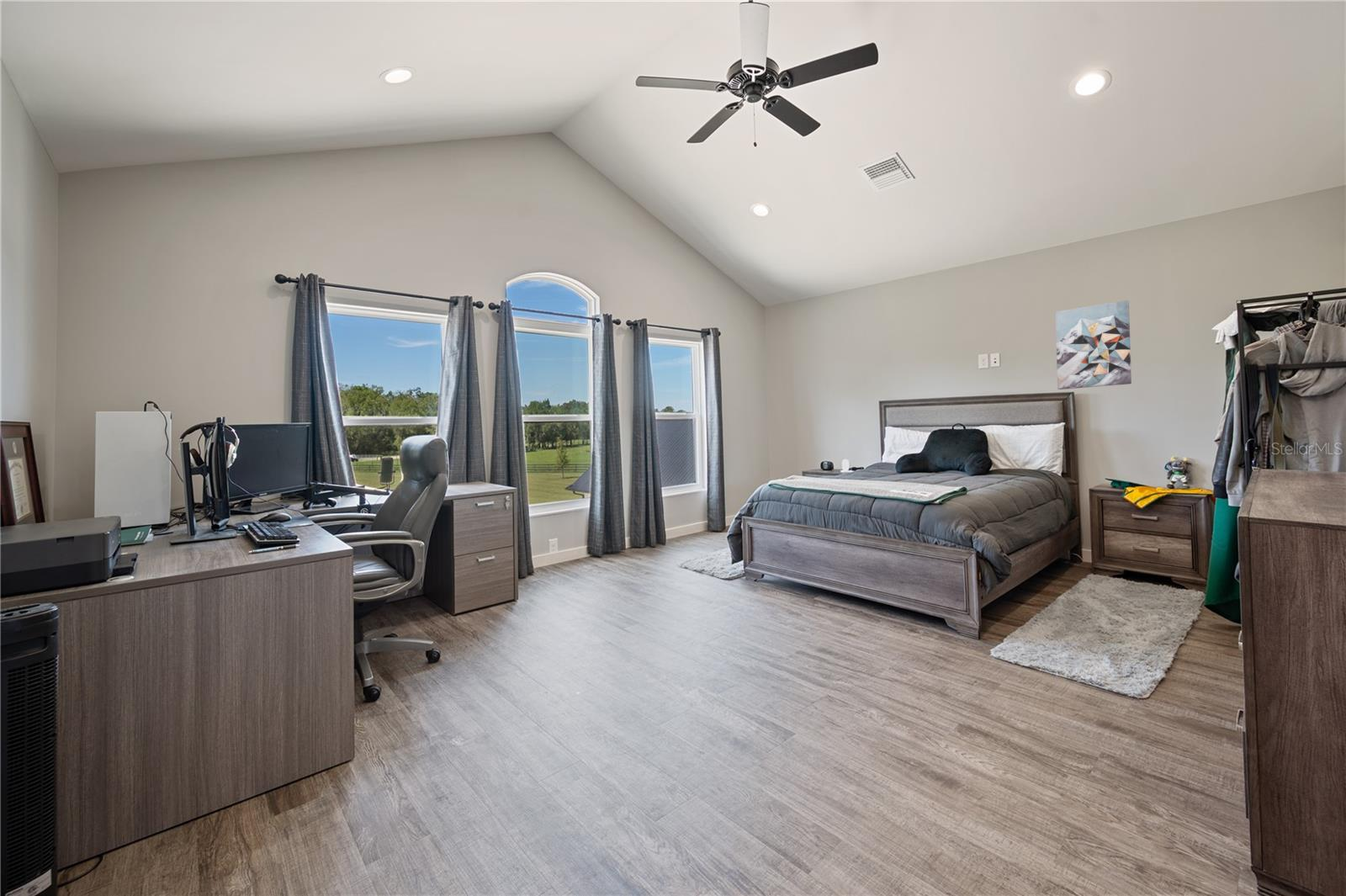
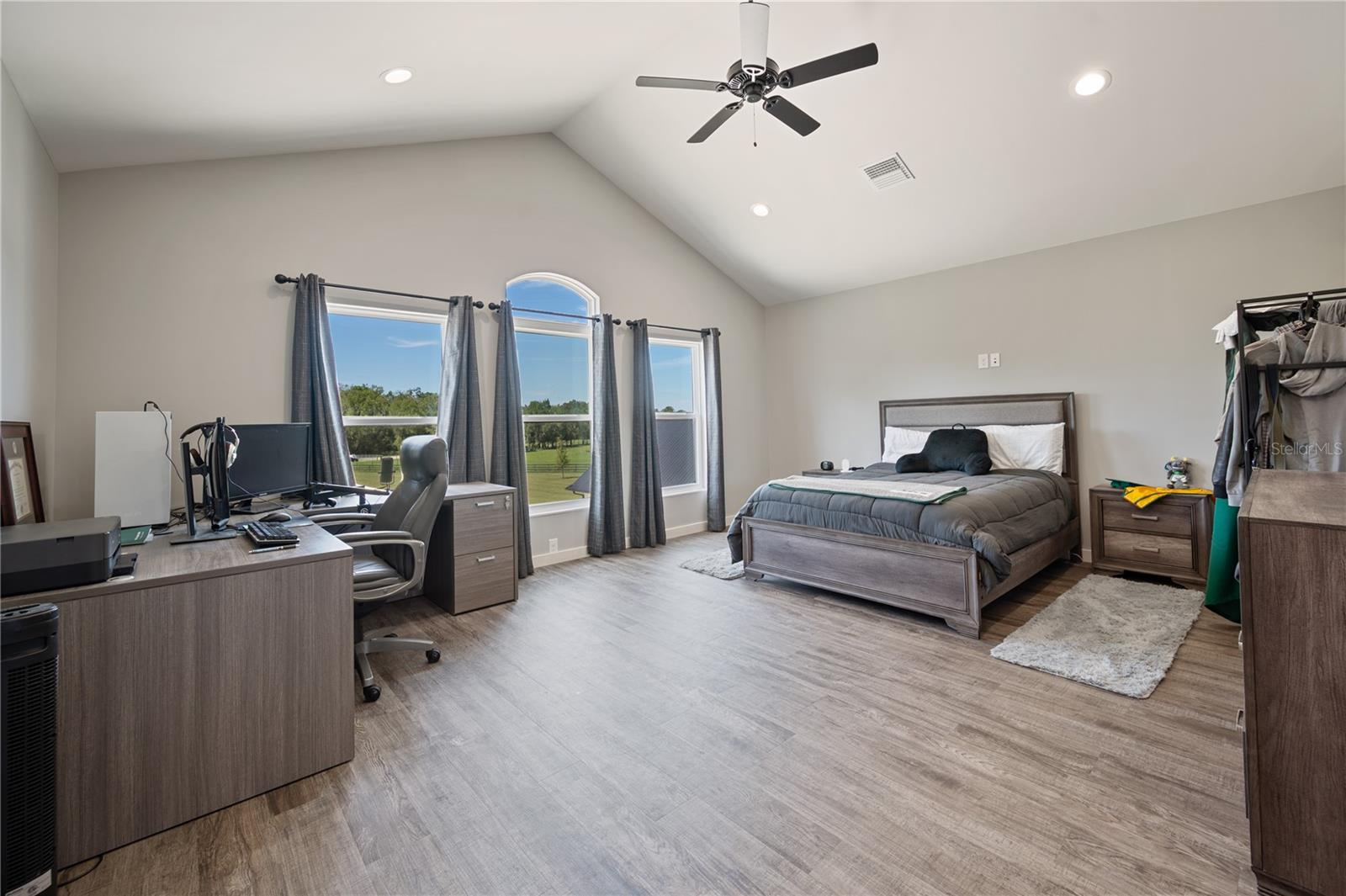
- wall art (1092, 347)
